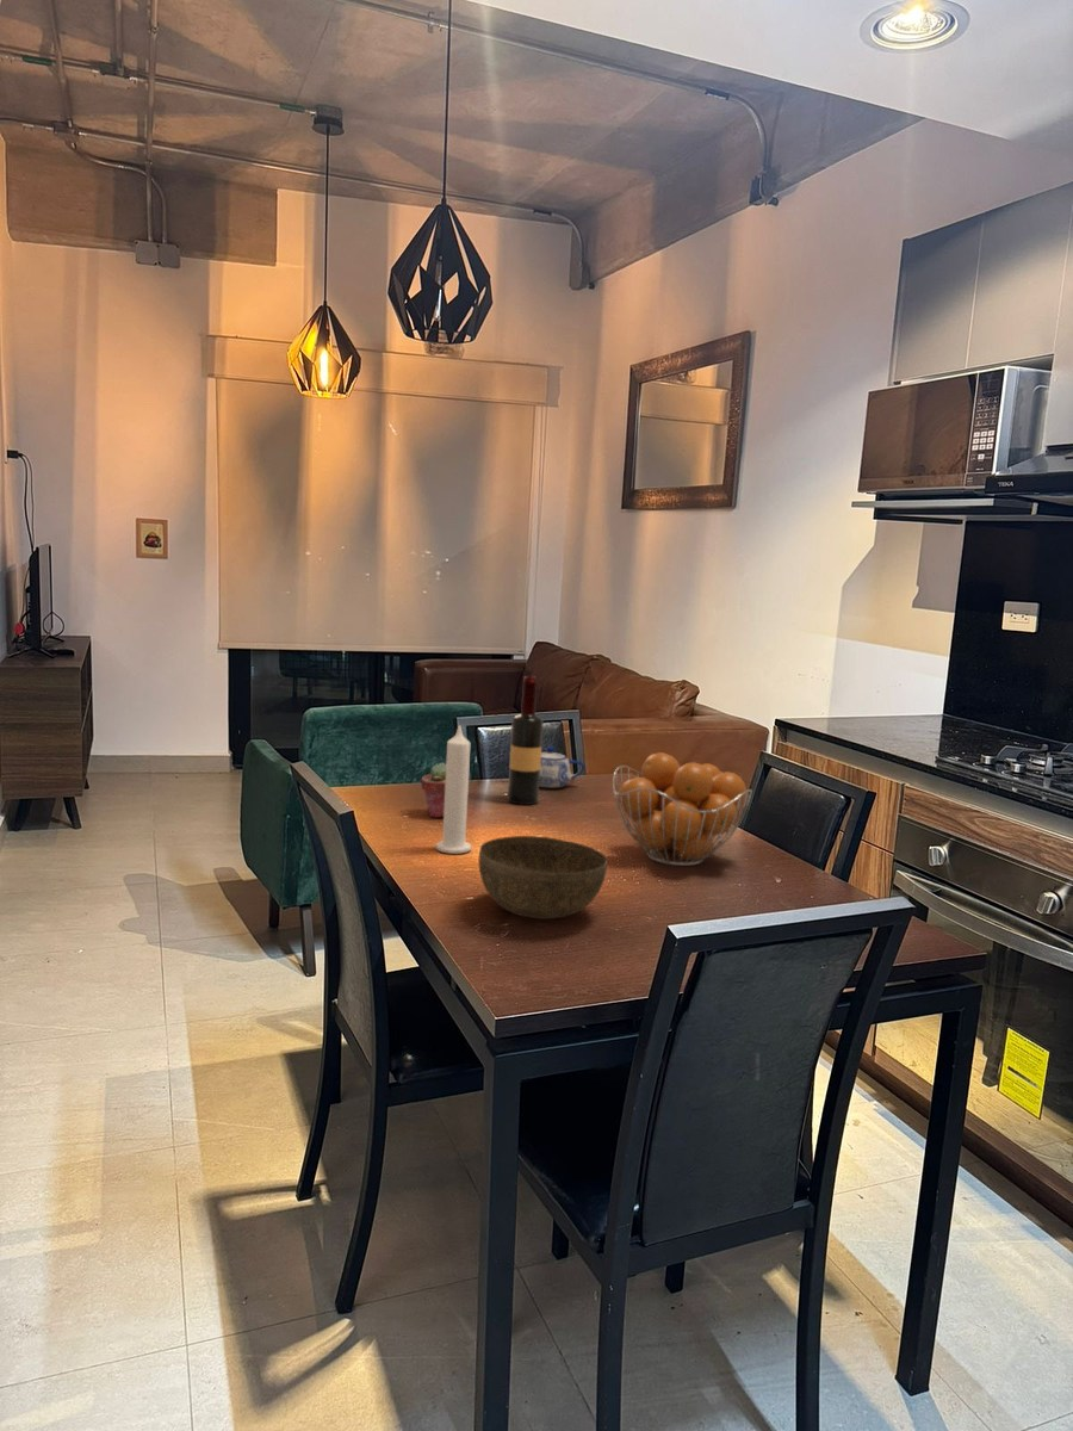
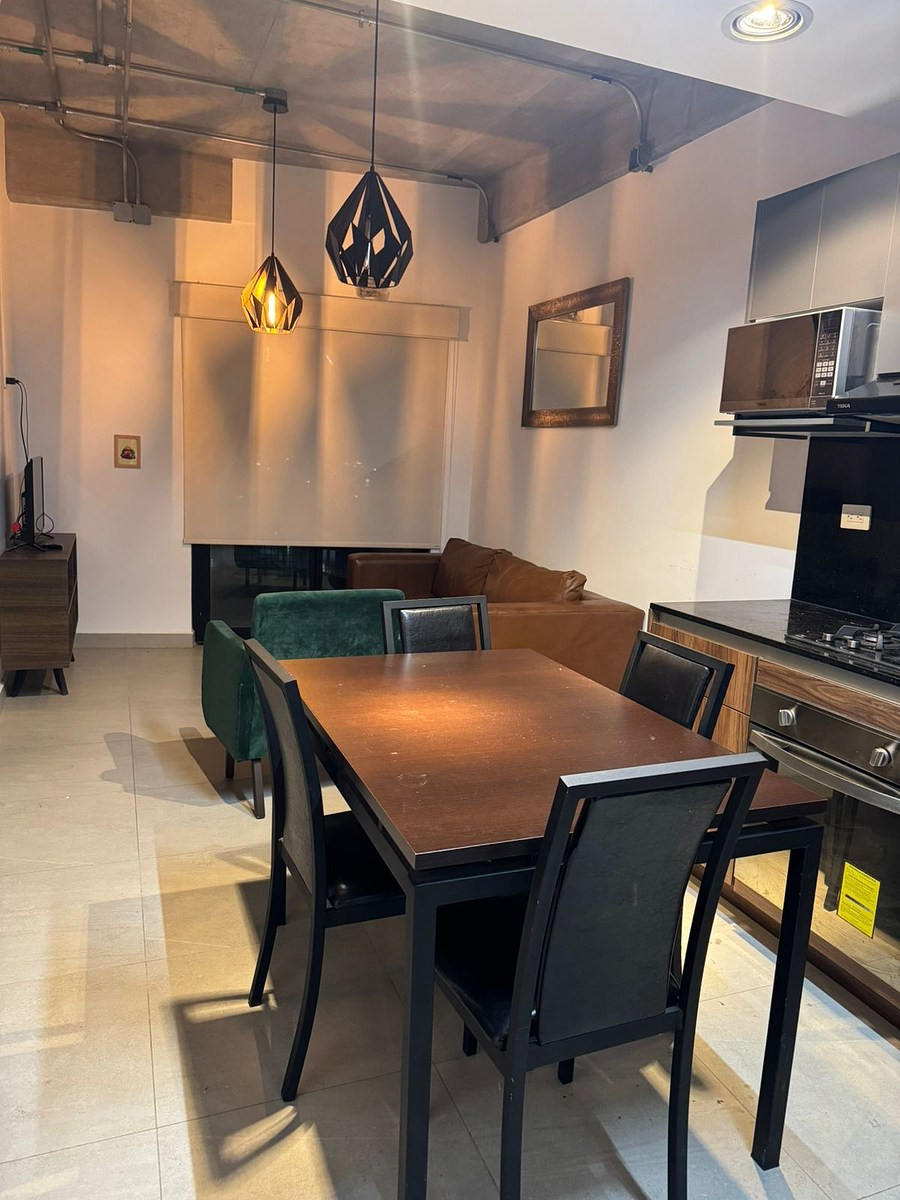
- candle (457, 787)
- wine bottle (526, 739)
- potted succulent (441, 788)
- fruit basket (680, 807)
- bowl (541, 880)
- teapot (545, 766)
